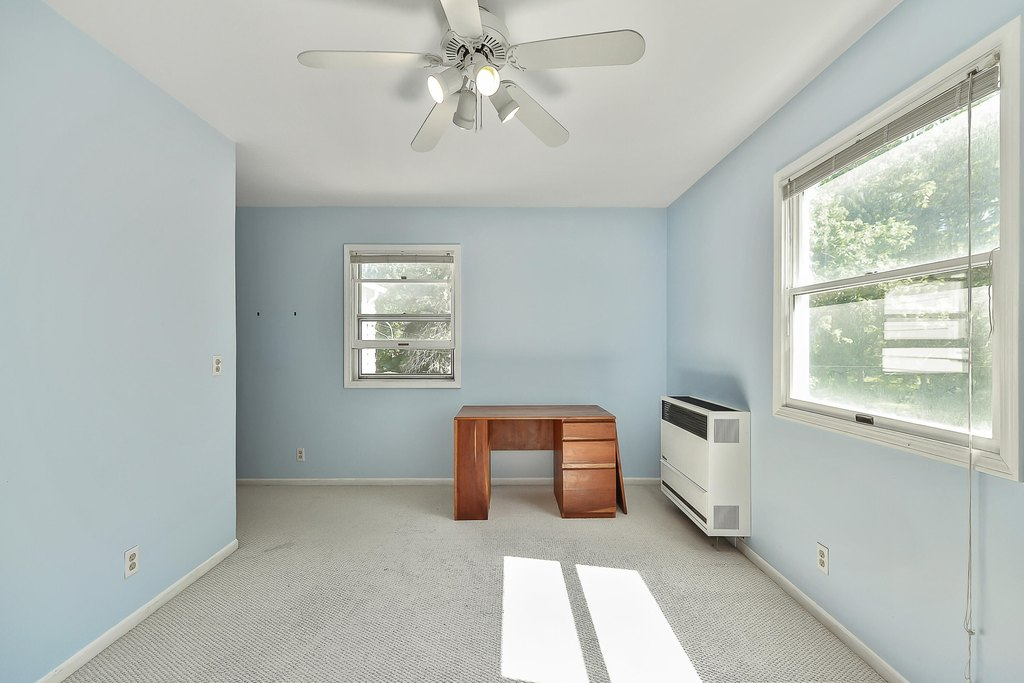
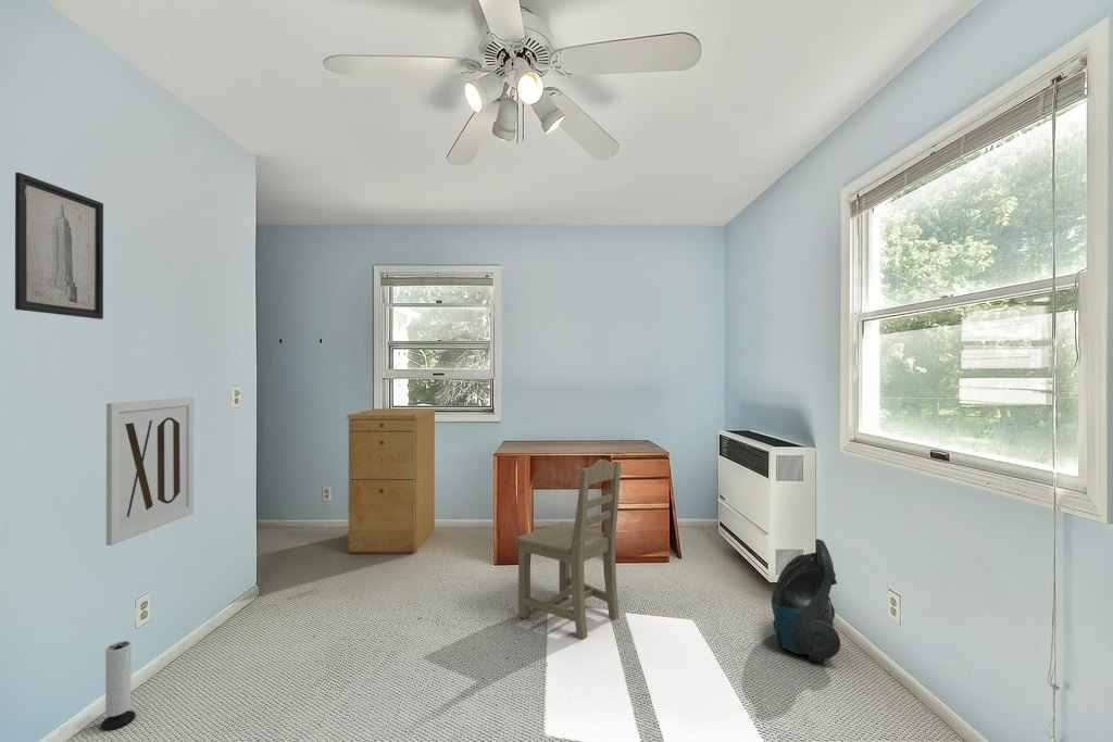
+ vacuum cleaner (804, 592)
+ chair (567, 535)
+ speaker (118, 682)
+ wall art (62, 251)
+ wall art (154, 464)
+ filing cabinet (393, 476)
